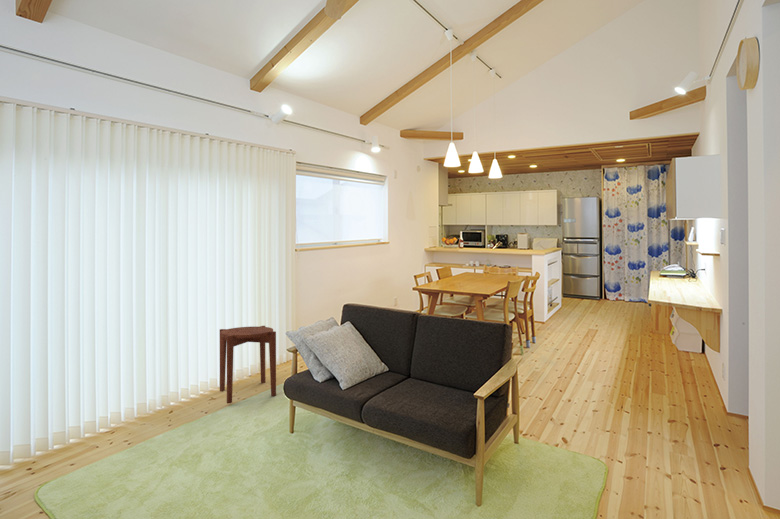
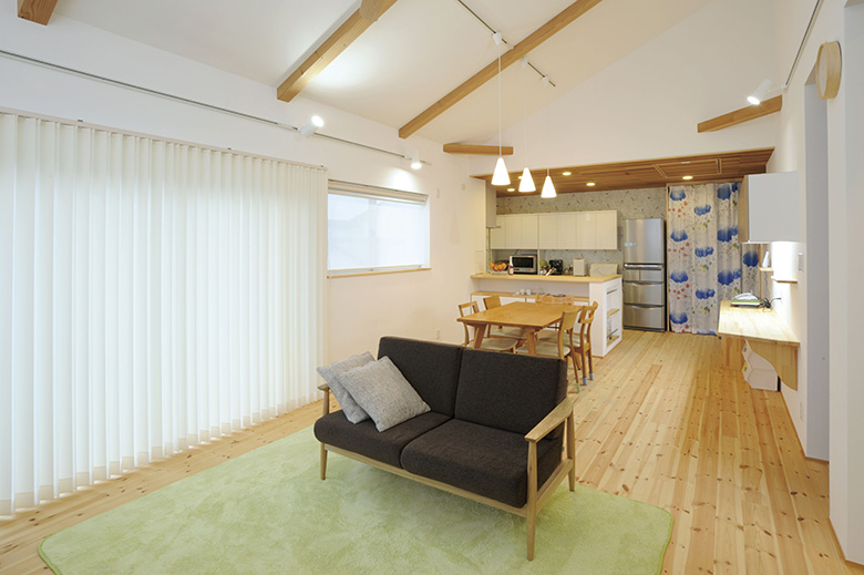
- side table (260, 361)
